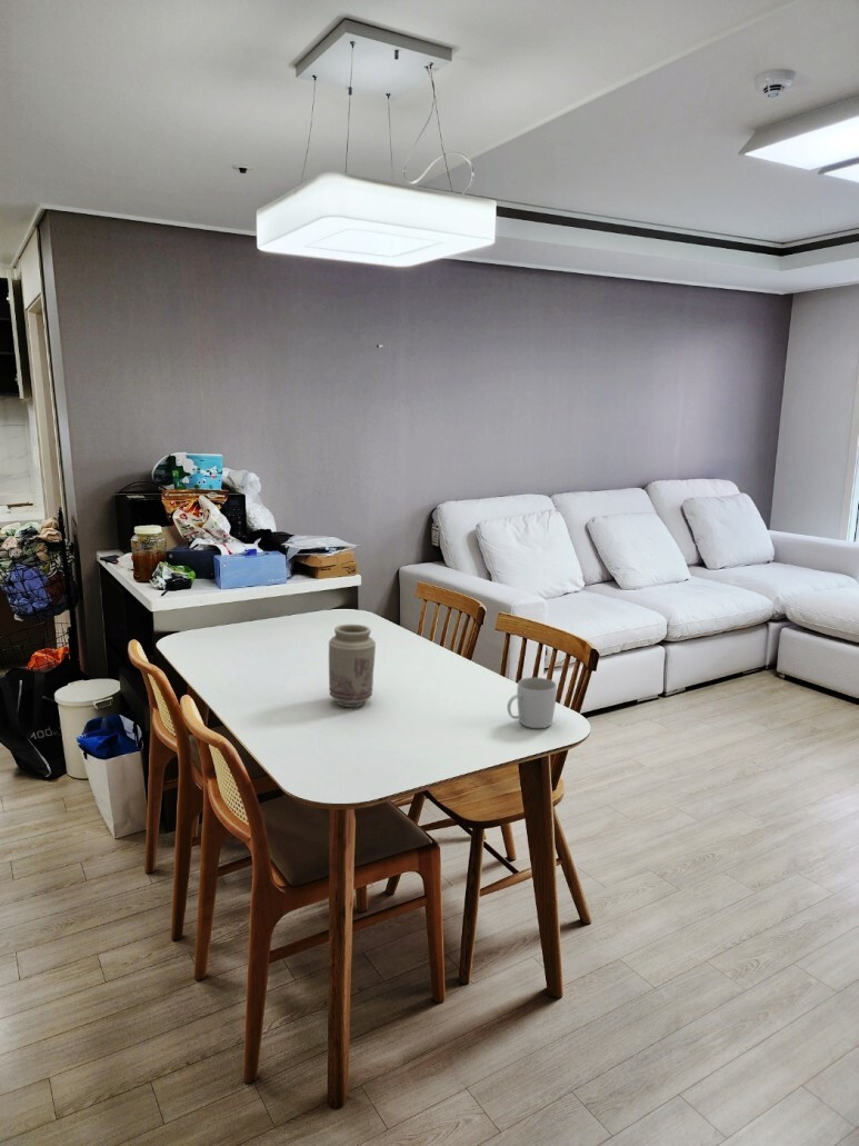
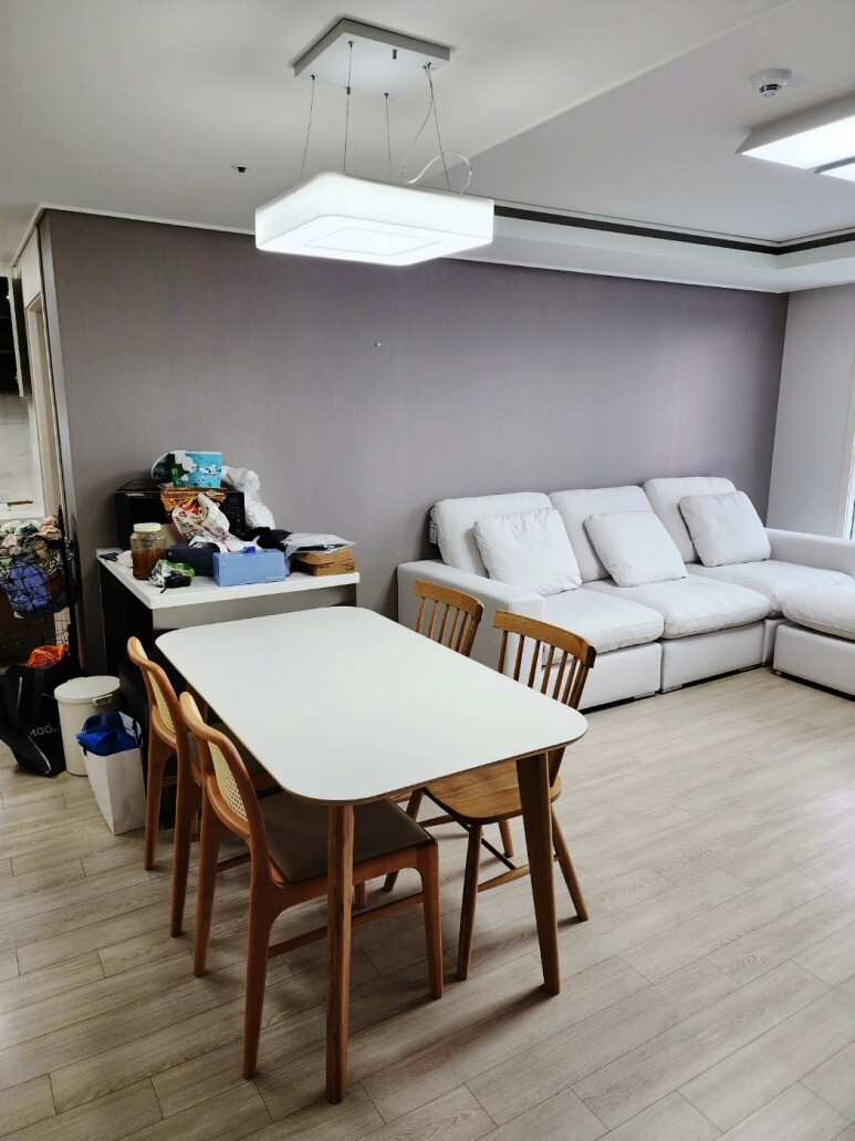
- mug (530, 704)
- vase (351, 665)
